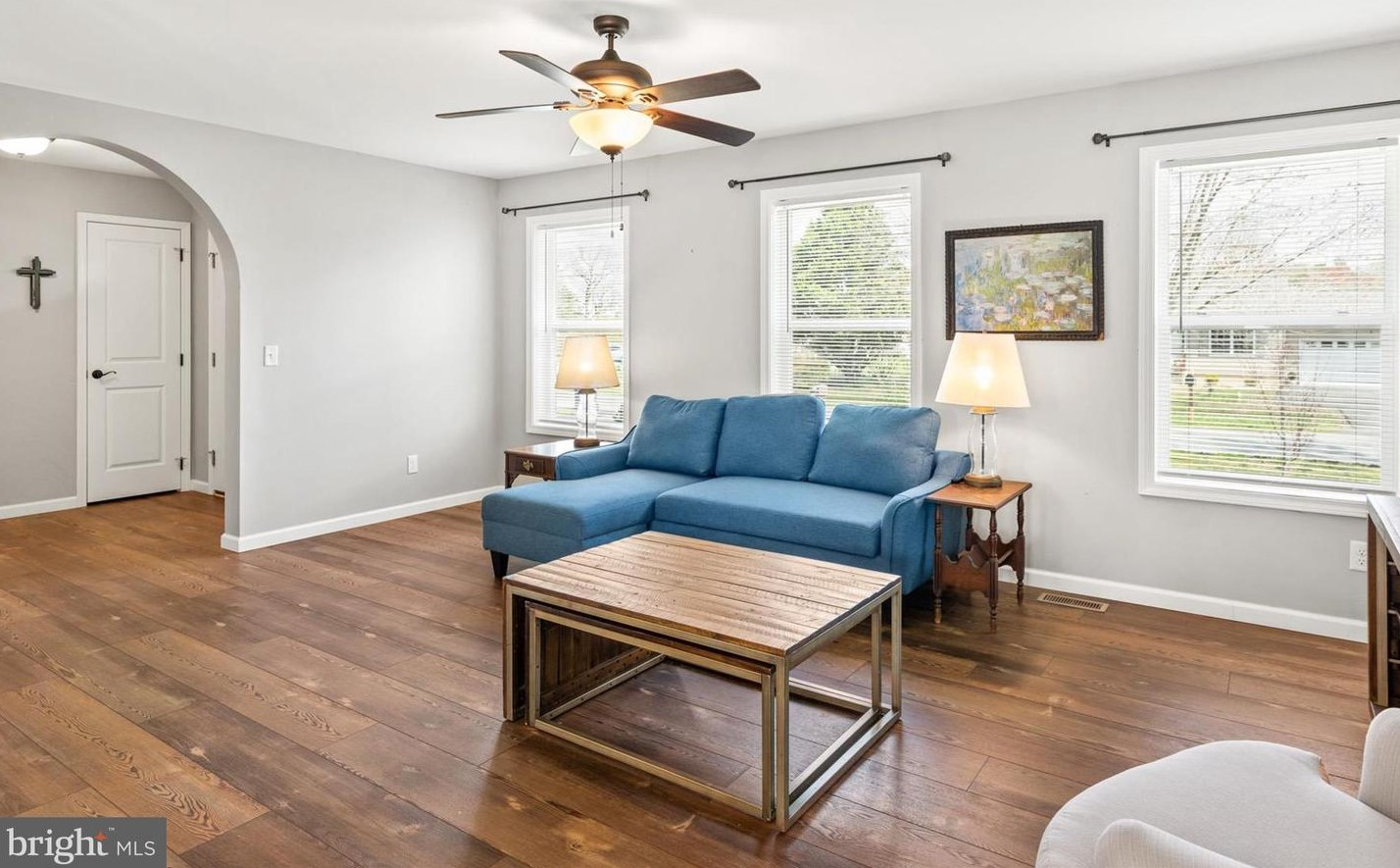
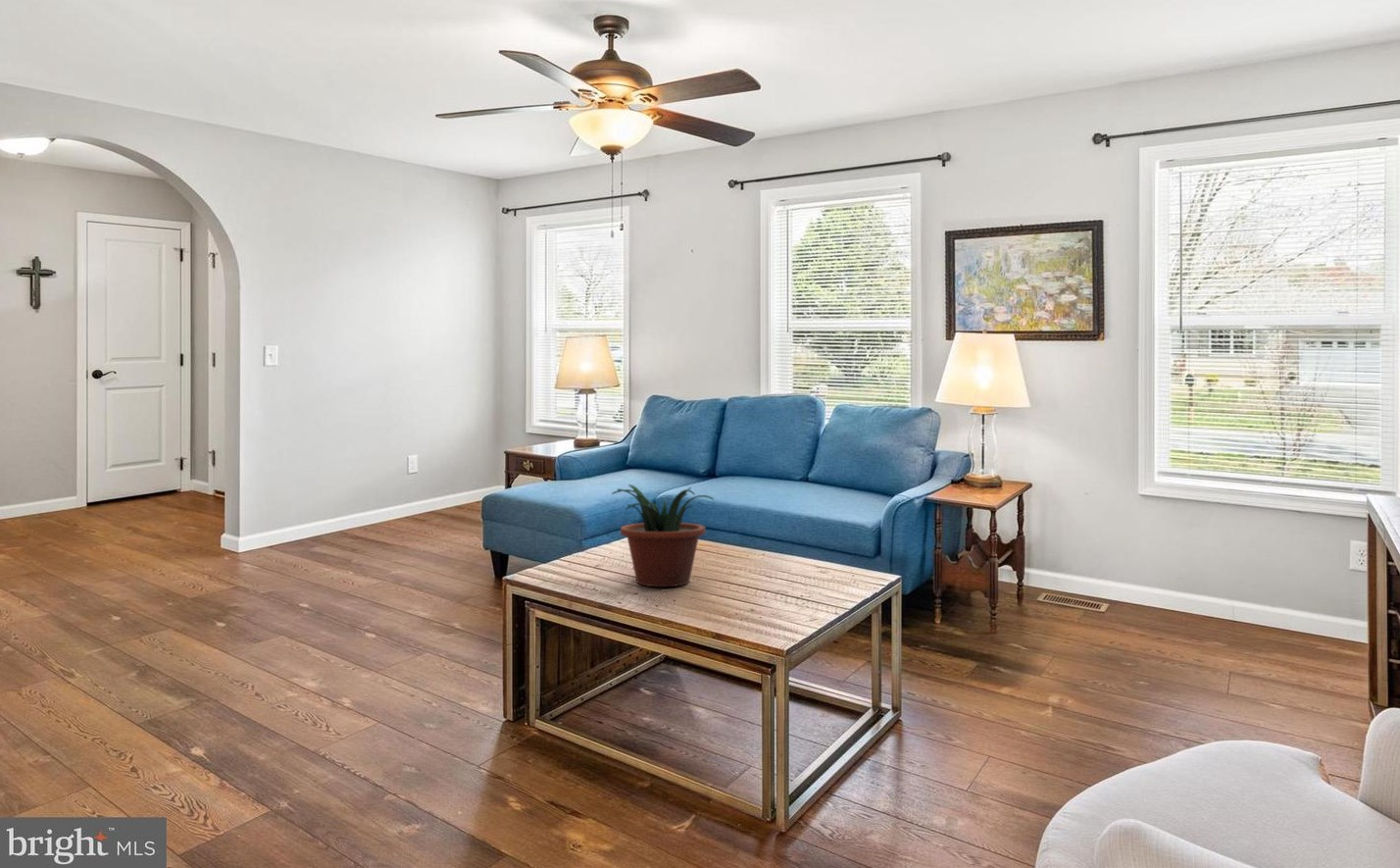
+ potted plant (659, 535)
